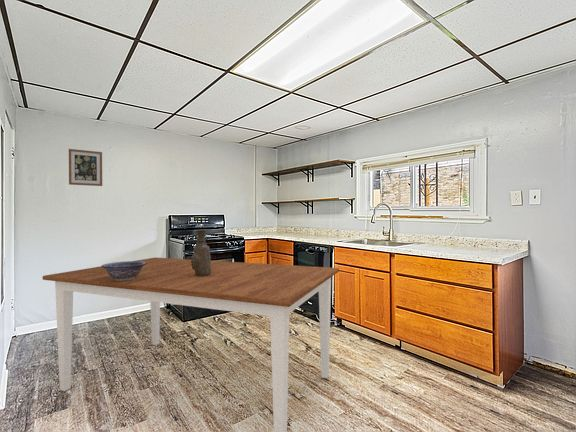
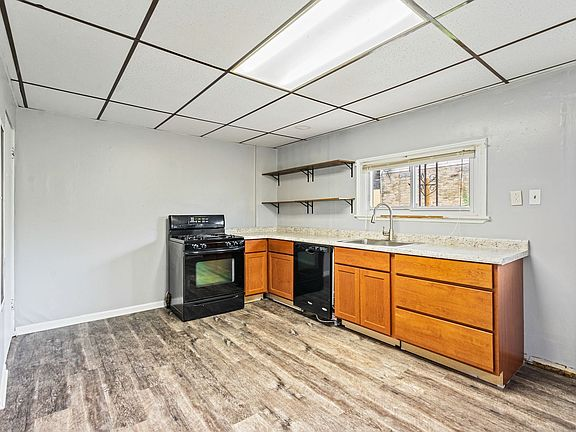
- vase (201, 252)
- dining table (201, 307)
- wall art (85, 167)
- decorative bowl (124, 271)
